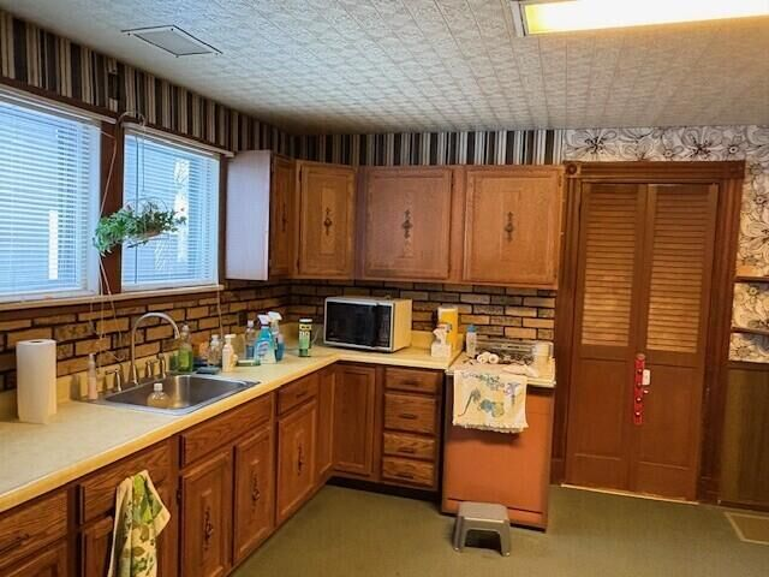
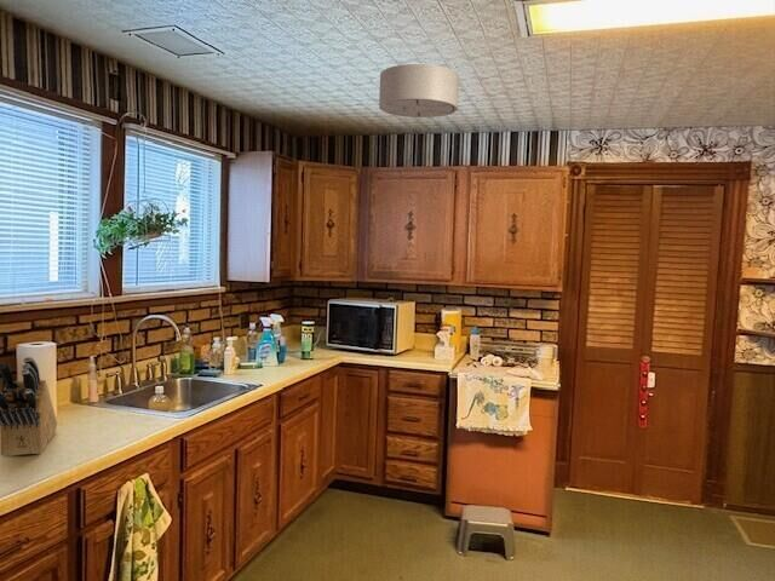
+ ceiling light (418, 92)
+ knife block (27, 399)
